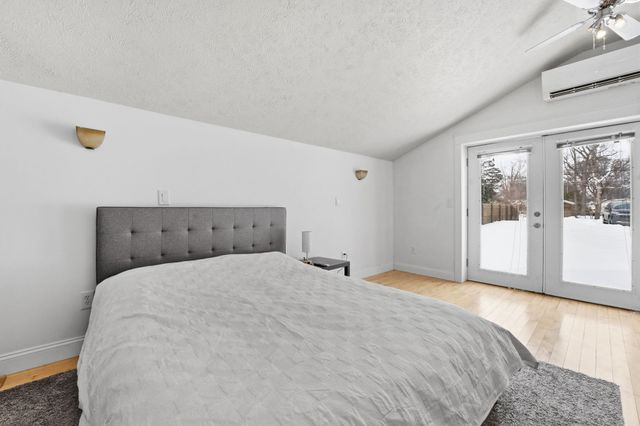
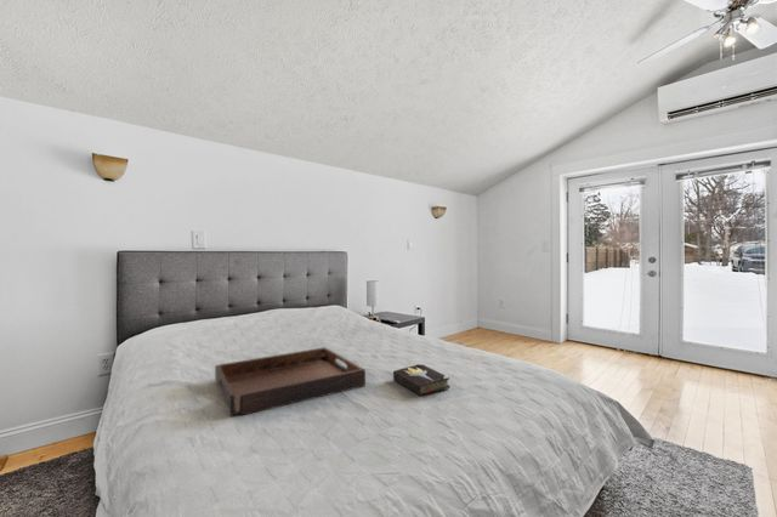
+ serving tray (288, 375)
+ hardback book (420, 377)
